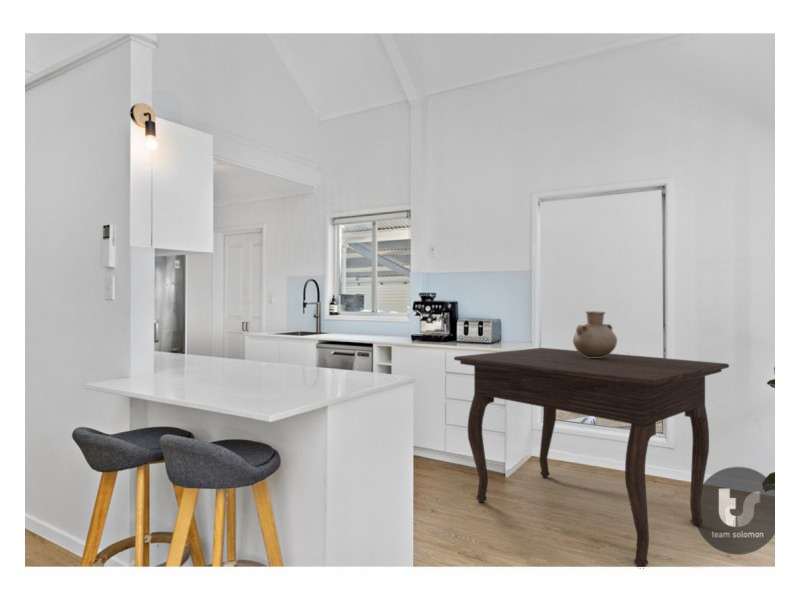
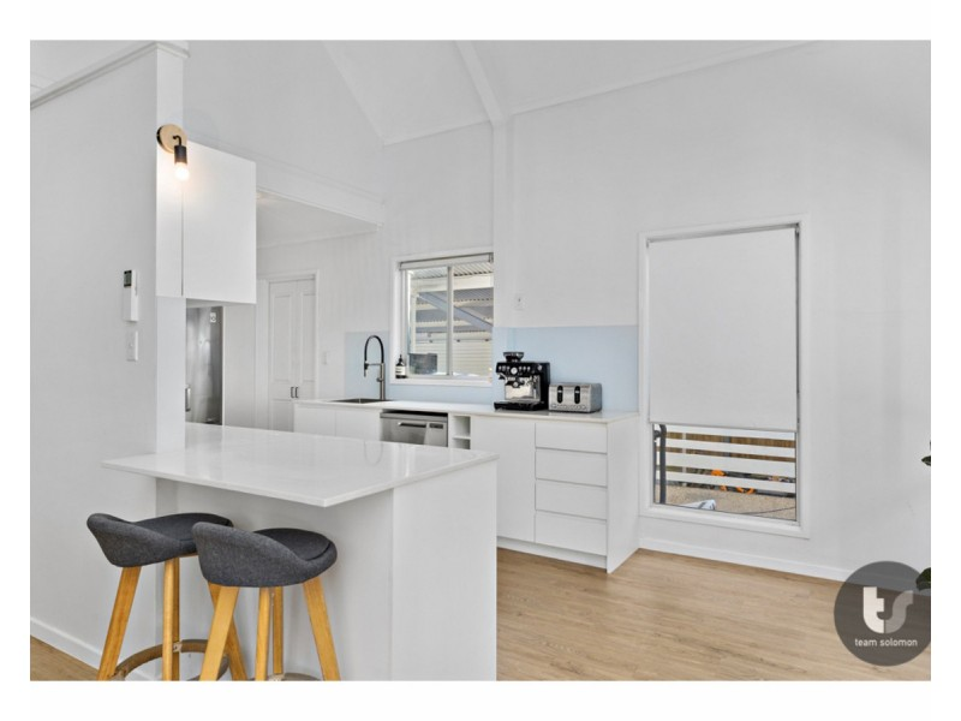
- vase (594, 334)
- dining table (588, 415)
